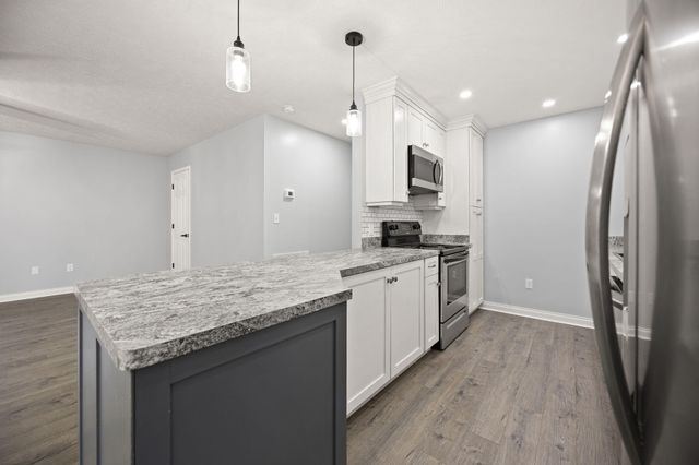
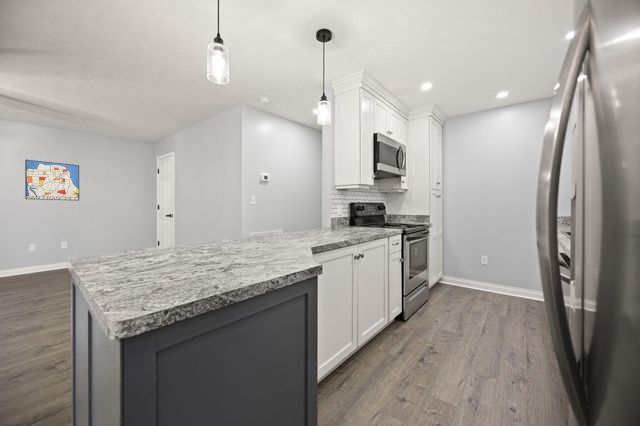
+ wall art (53, 181)
